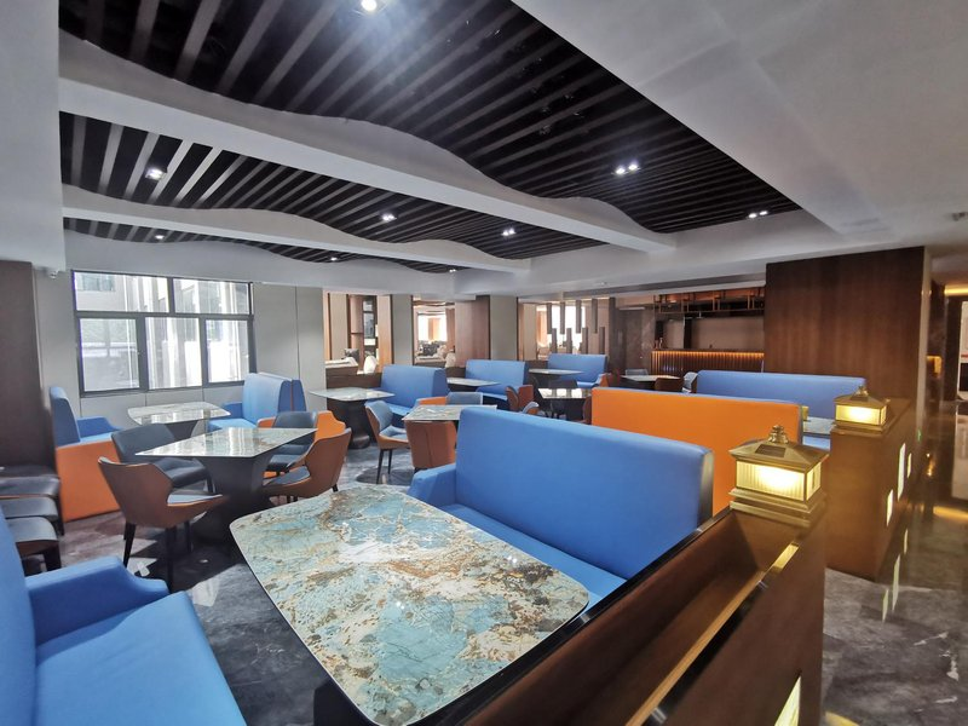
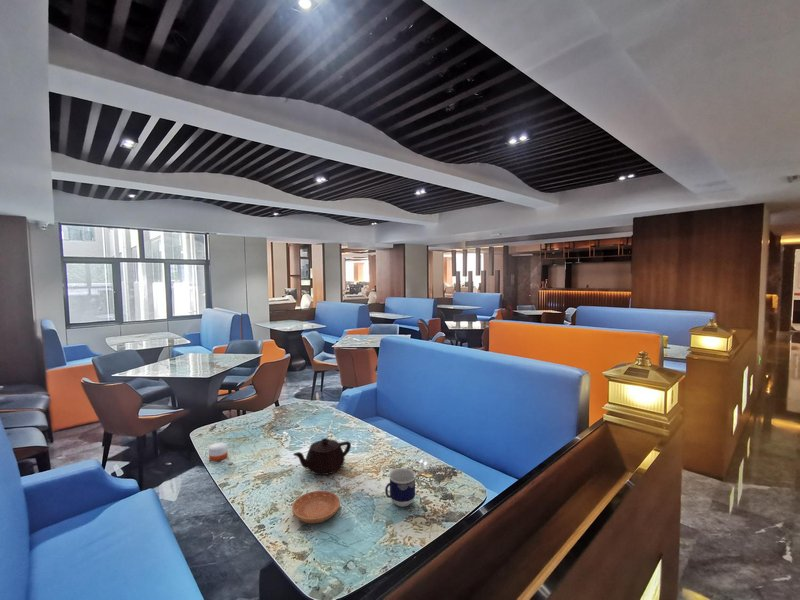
+ saucer (316, 507)
+ cup (399, 490)
+ candle (218, 445)
+ teapot (323, 454)
